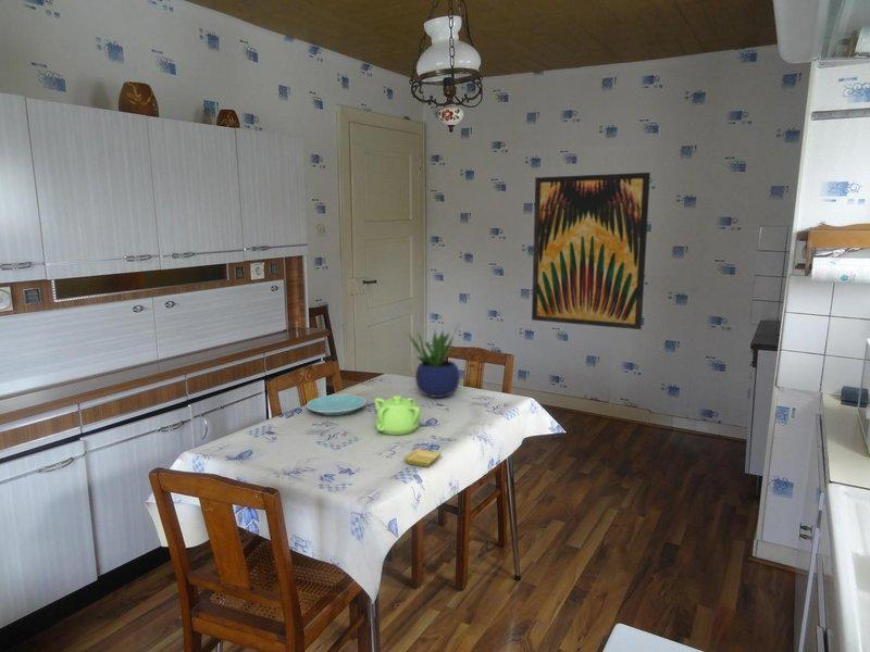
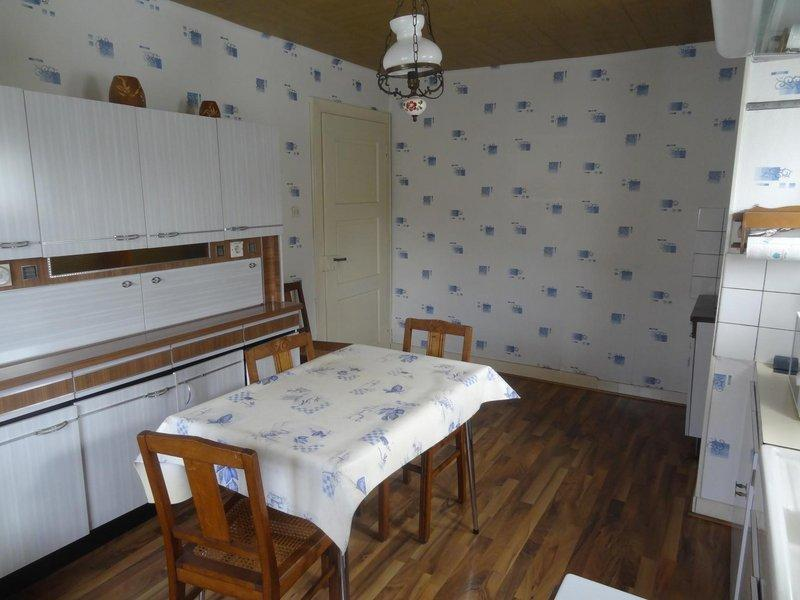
- wall art (586, 251)
- saucer (422, 459)
- potted plant (433, 360)
- plate (336, 405)
- teapot (397, 412)
